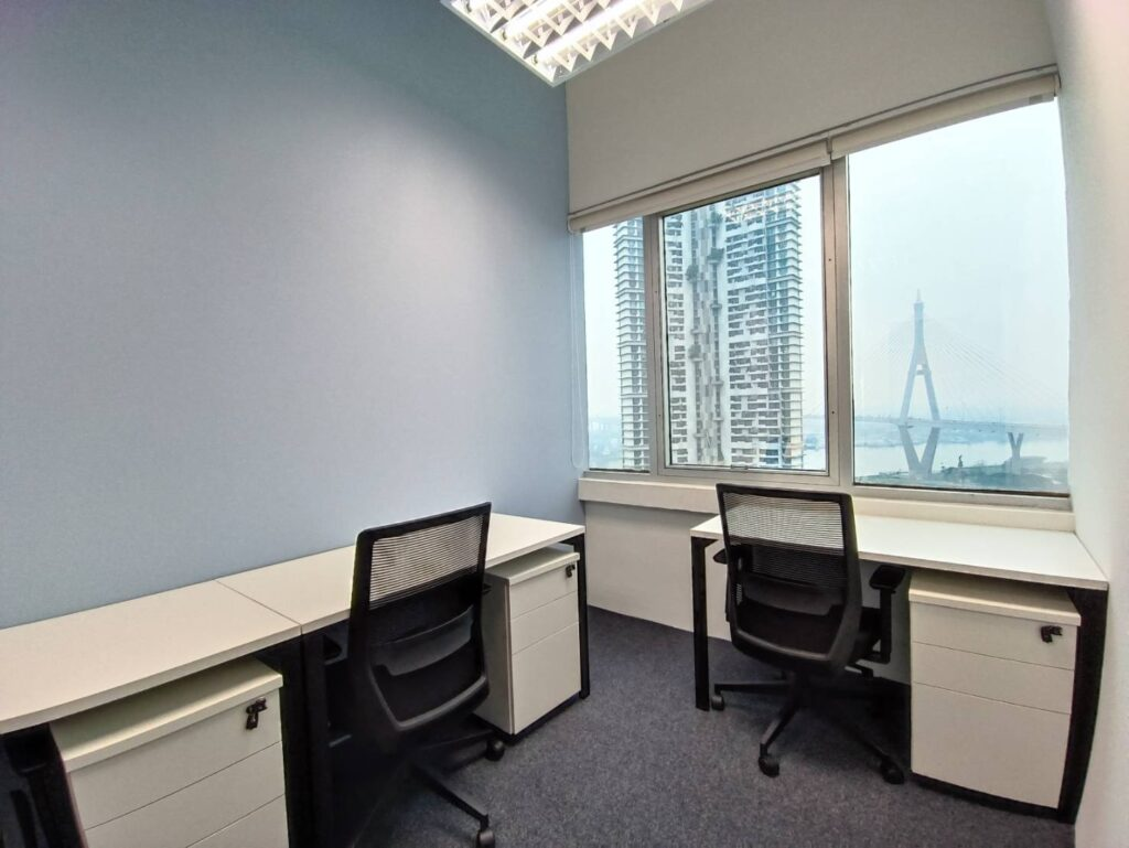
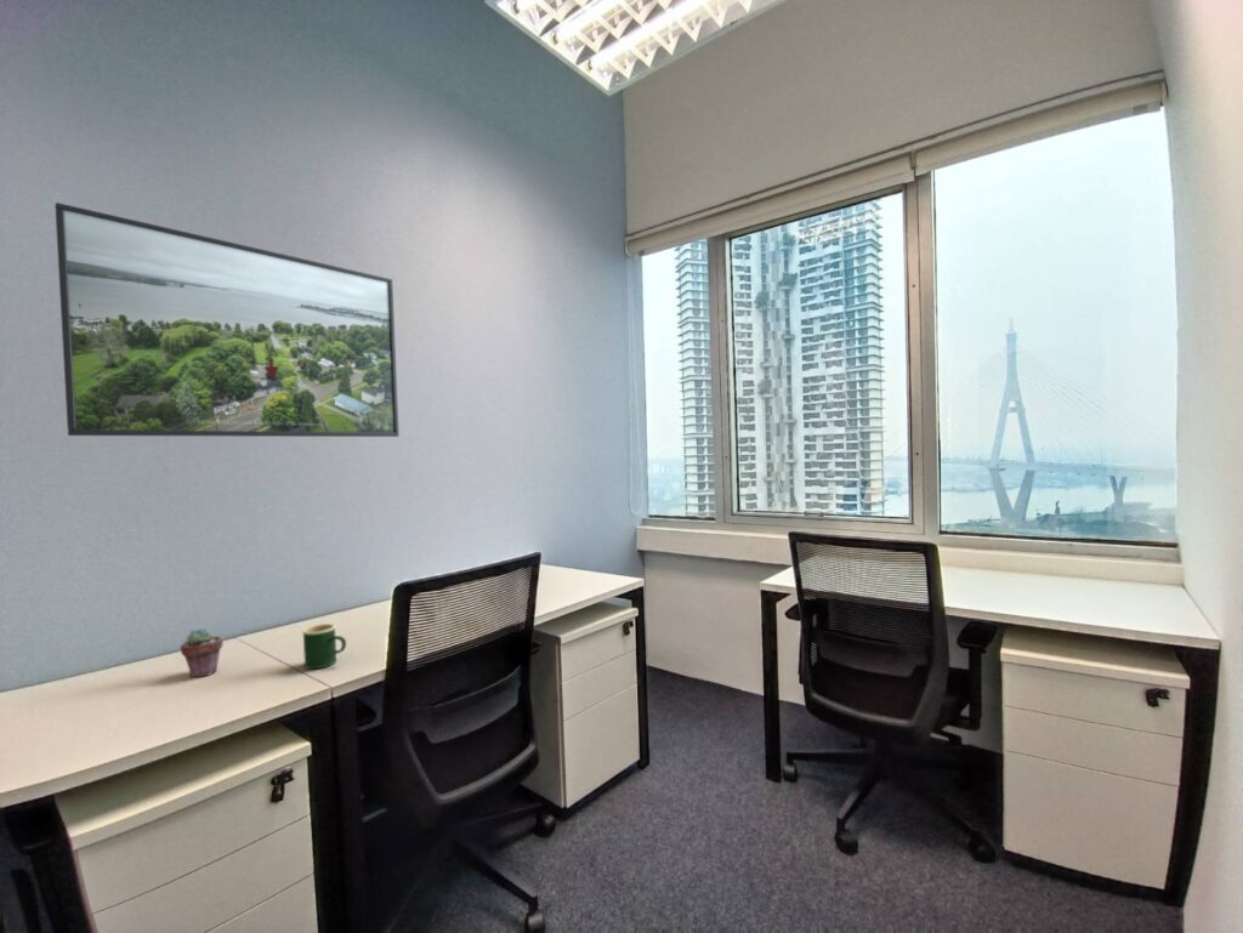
+ potted succulent (202, 650)
+ mug (325, 645)
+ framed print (260, 342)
